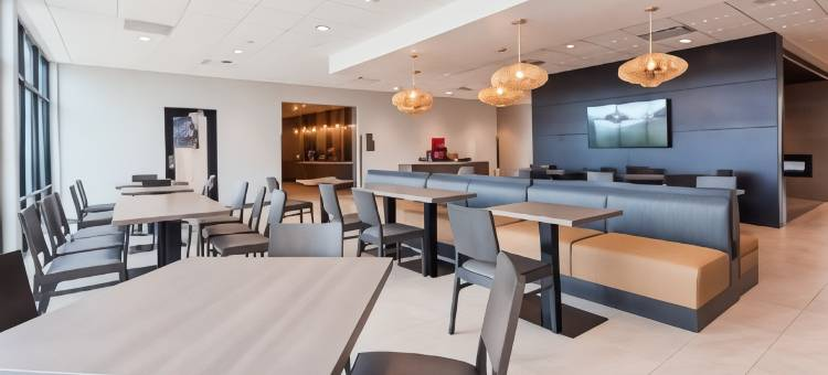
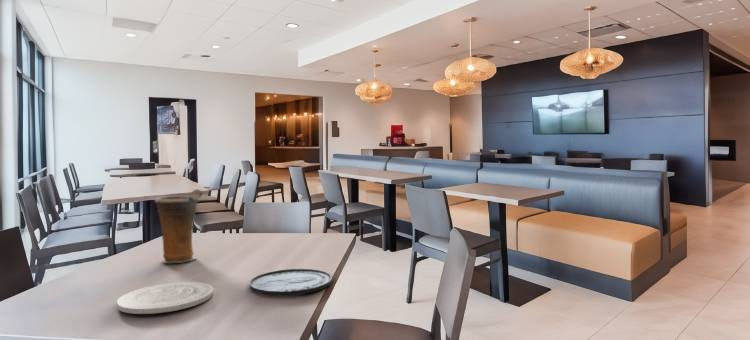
+ plate (291, 280)
+ vase (178, 224)
+ plate (167, 296)
